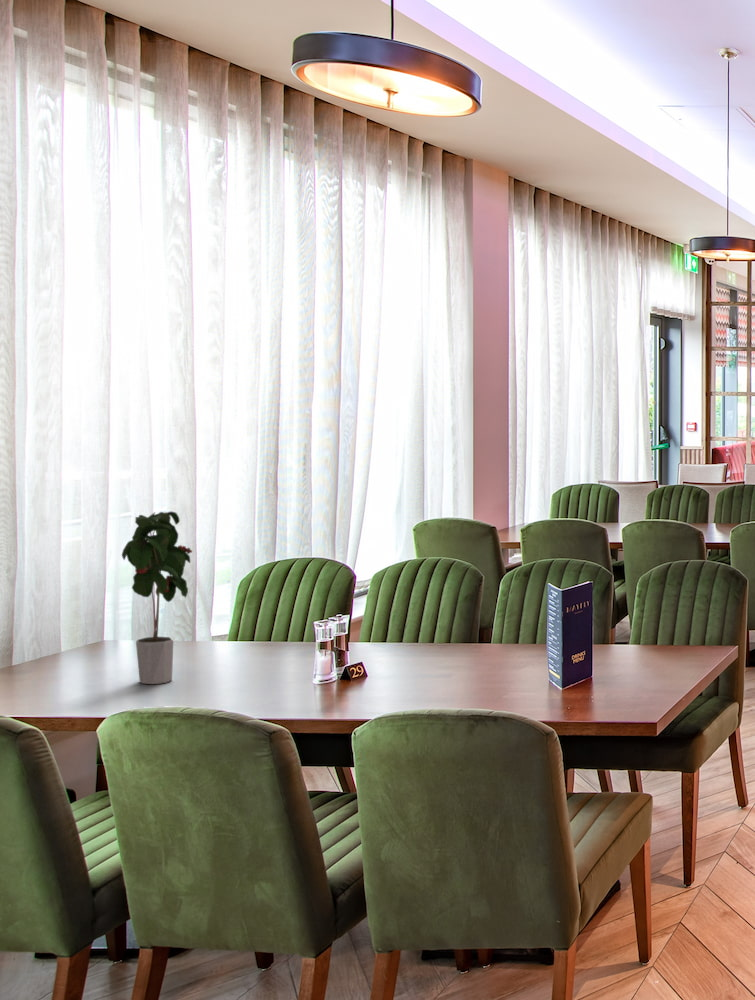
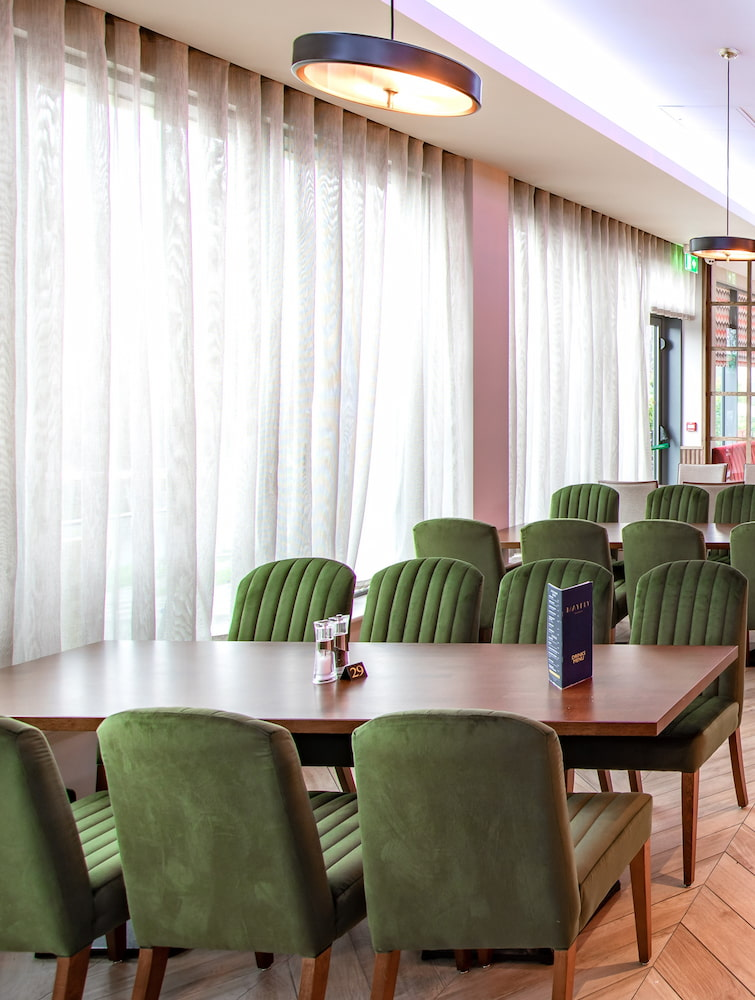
- potted plant (158, 595)
